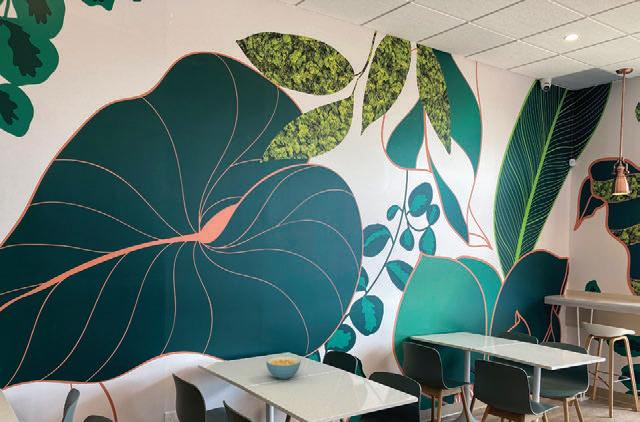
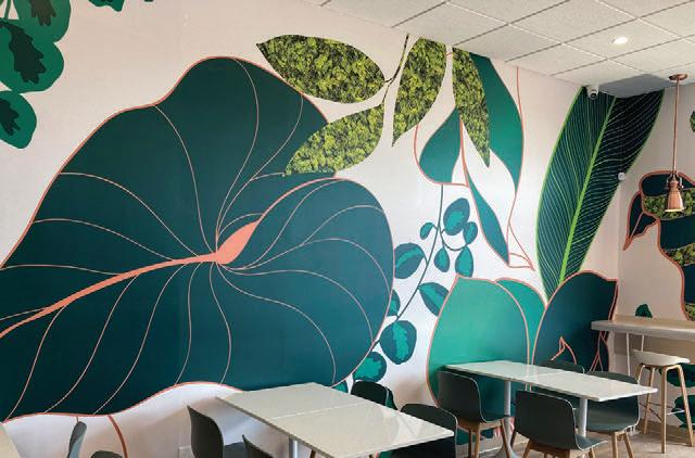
- cereal bowl (283, 369)
